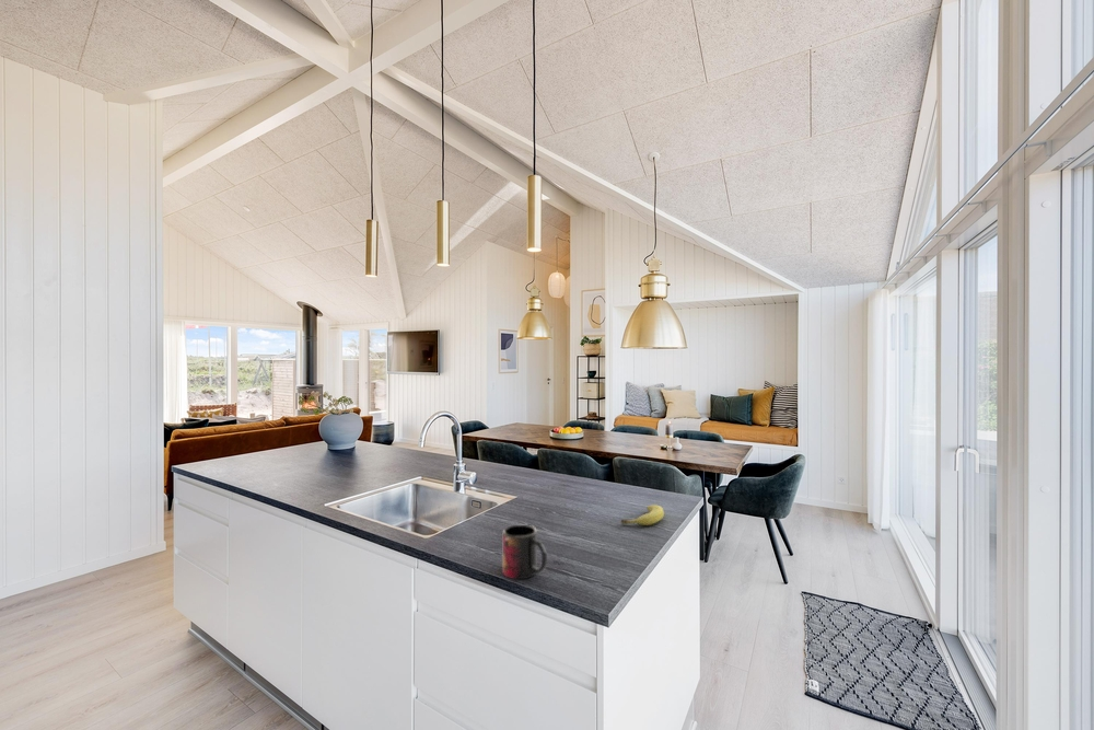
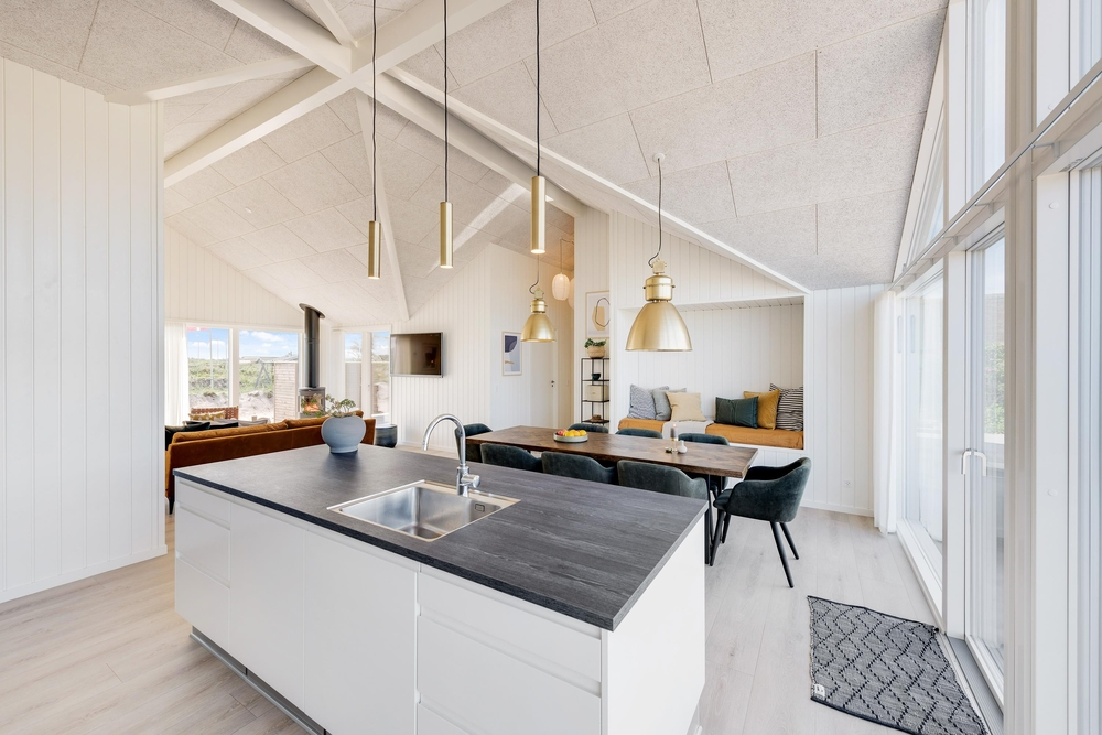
- mug (525, 553)
- fruit (647, 513)
